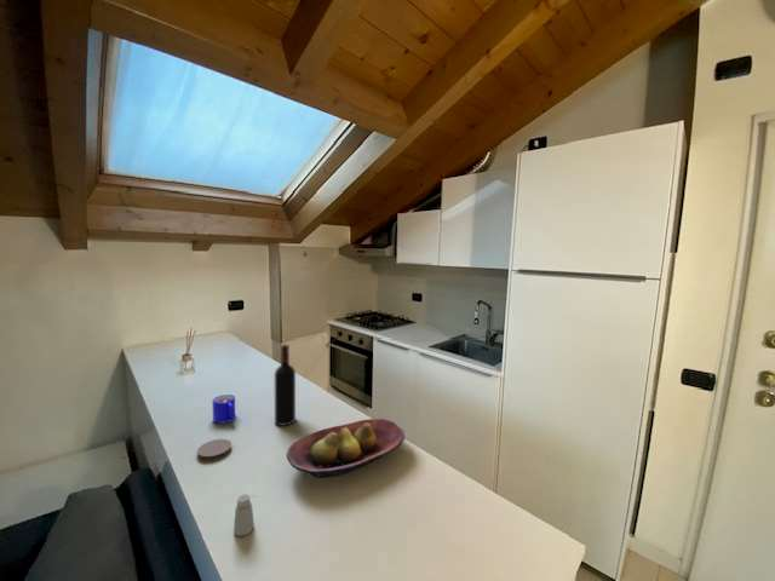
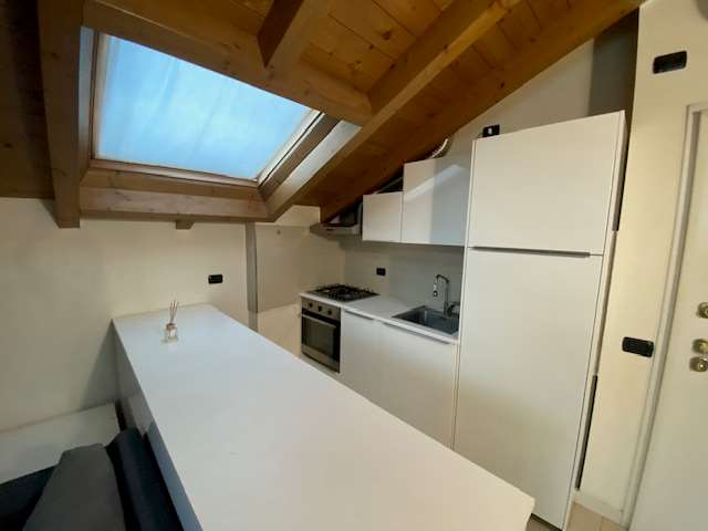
- fruit bowl (349, 442)
- saltshaker (243, 512)
- coaster (214, 449)
- mug (226, 409)
- wine bottle (285, 382)
